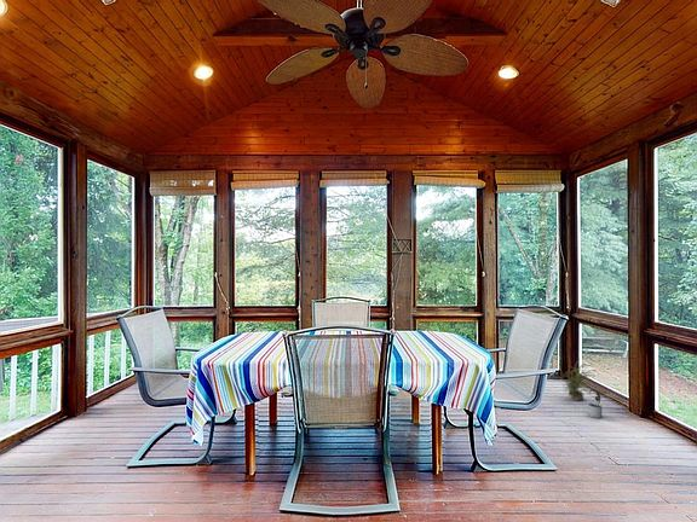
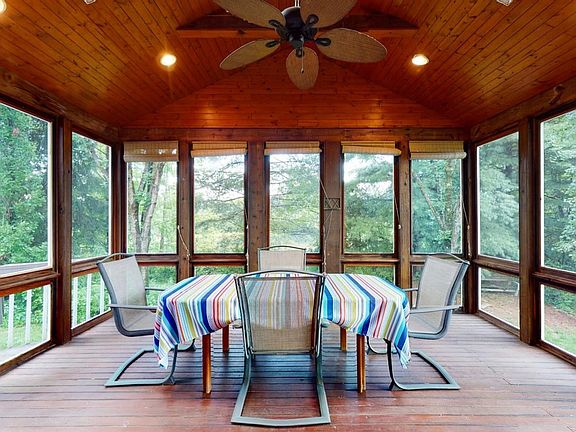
- potted plant (593, 400)
- potted plant (578, 382)
